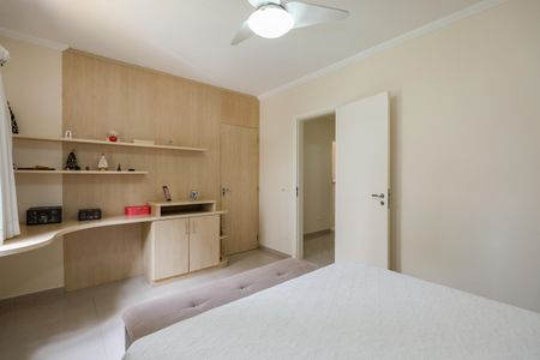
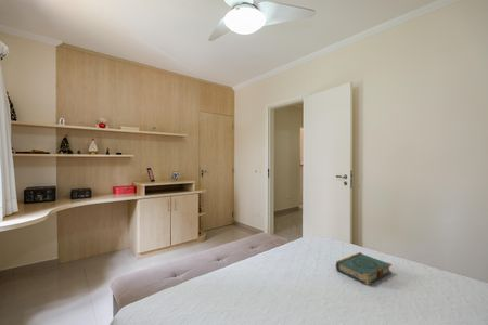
+ book (362, 266)
